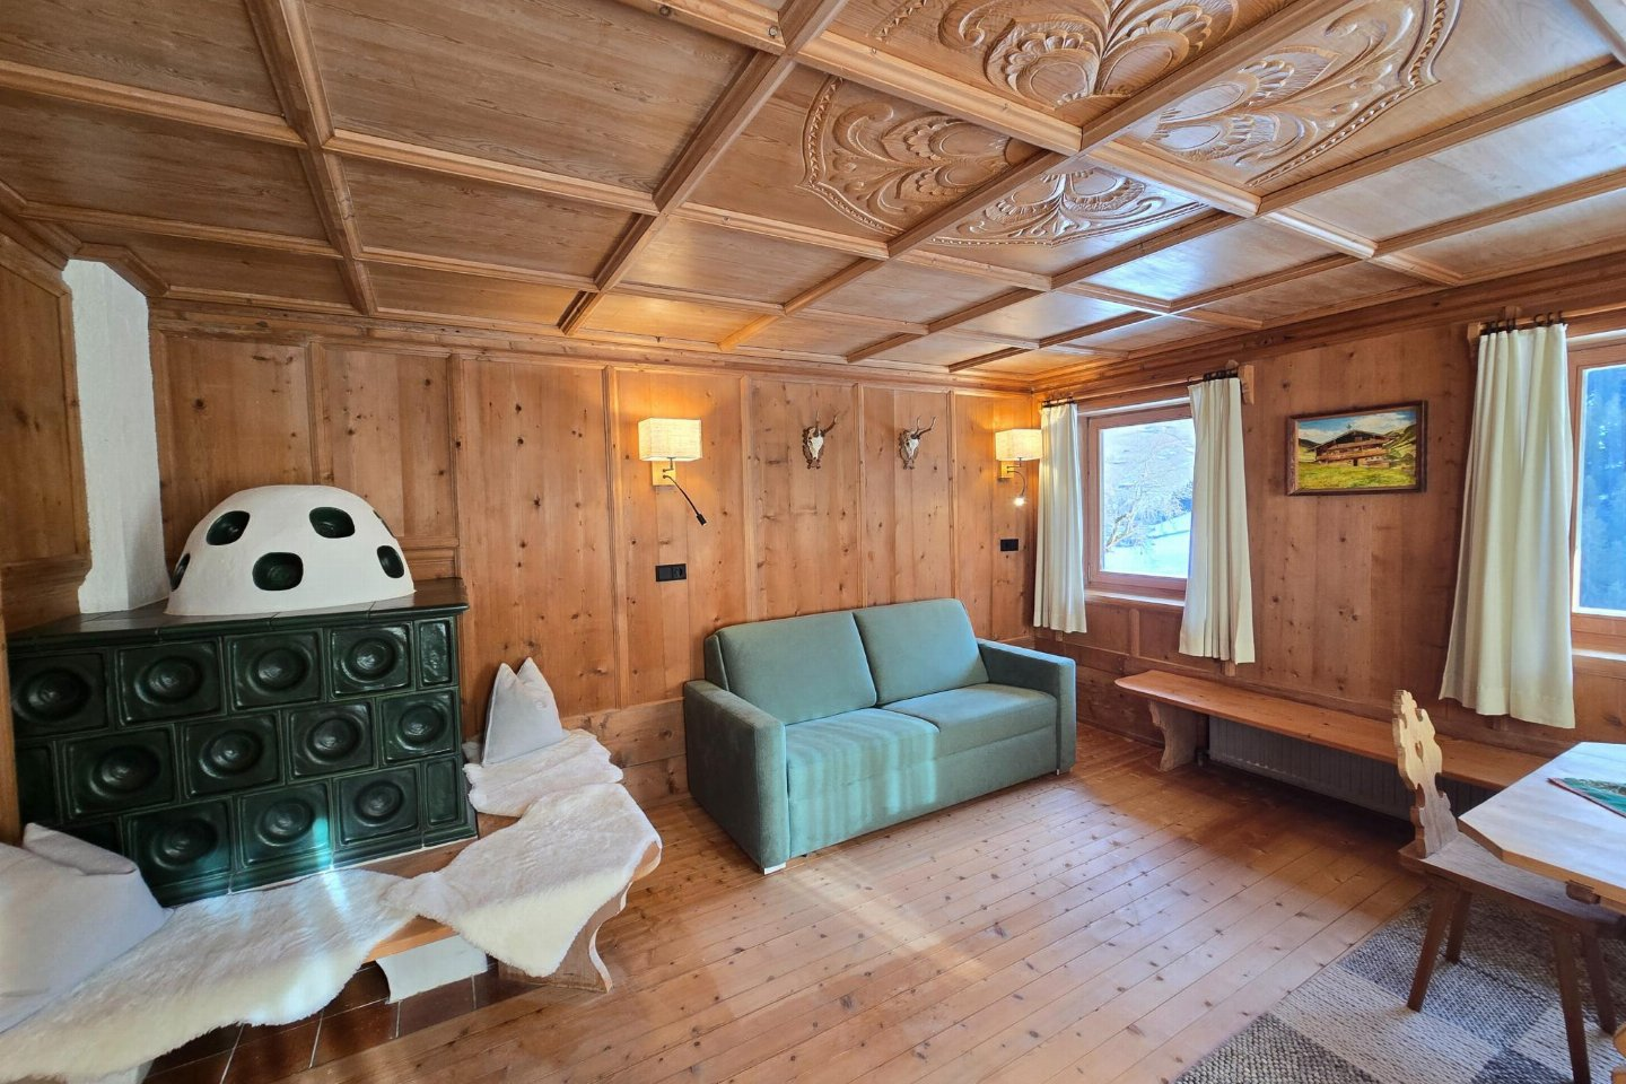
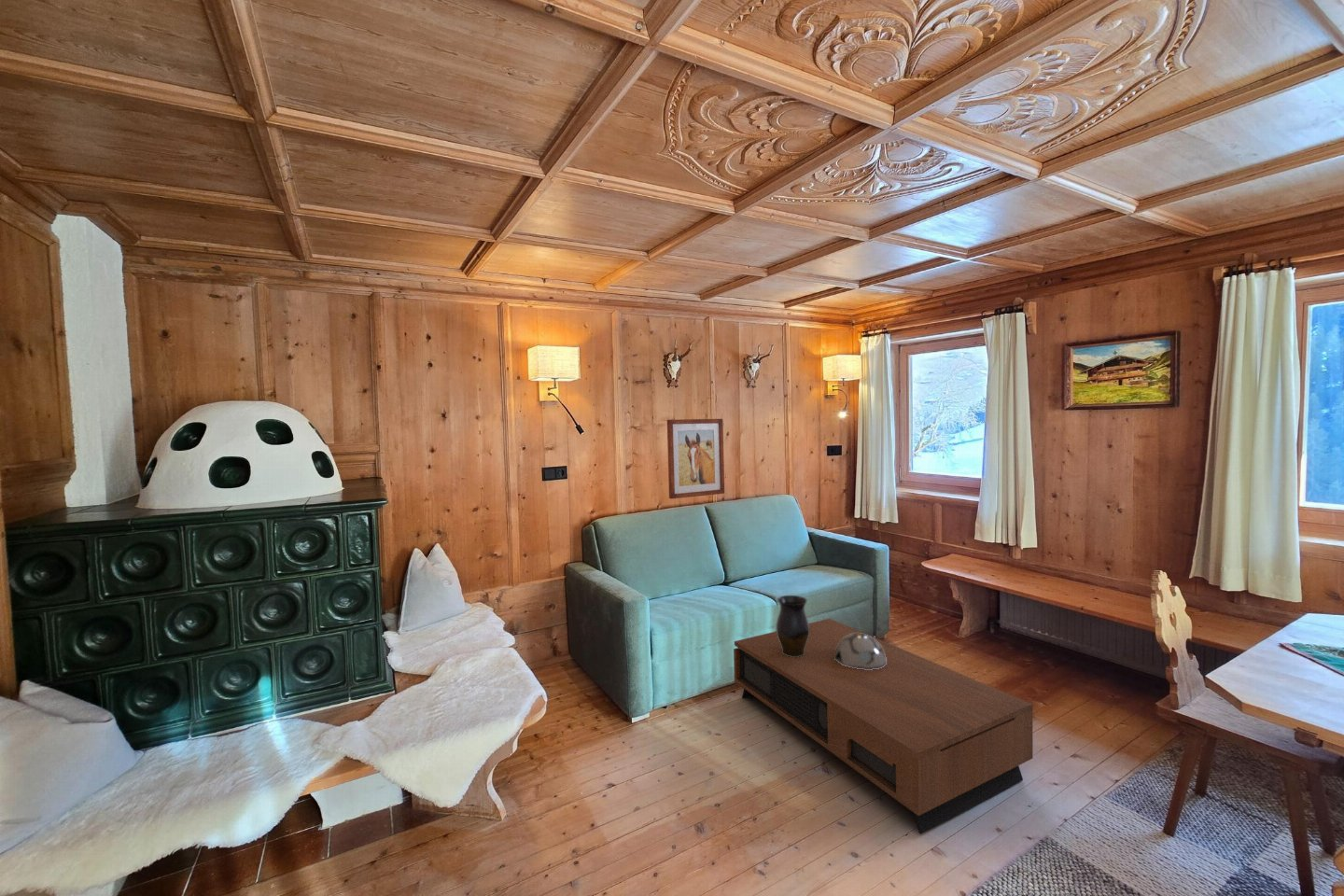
+ decorative bowl (860, 646)
+ coffee table (862, 700)
+ wall art (696, 457)
+ vase (792, 625)
